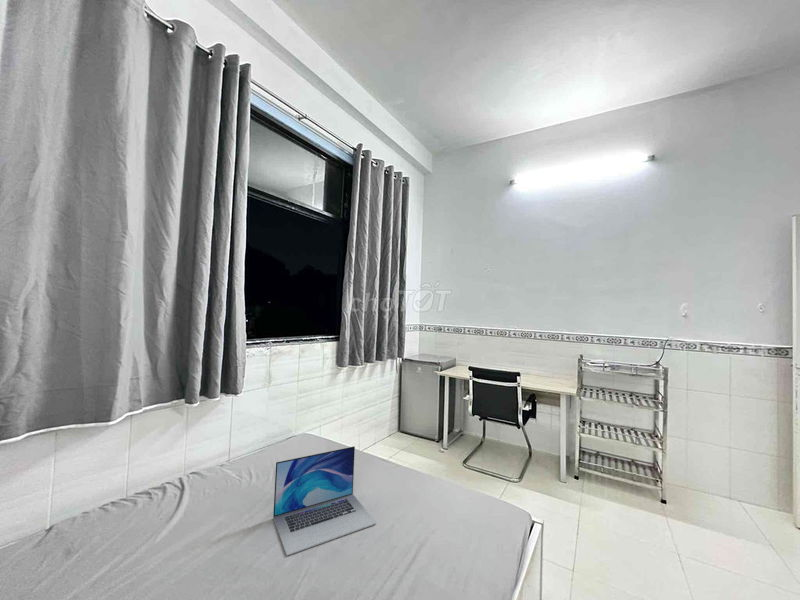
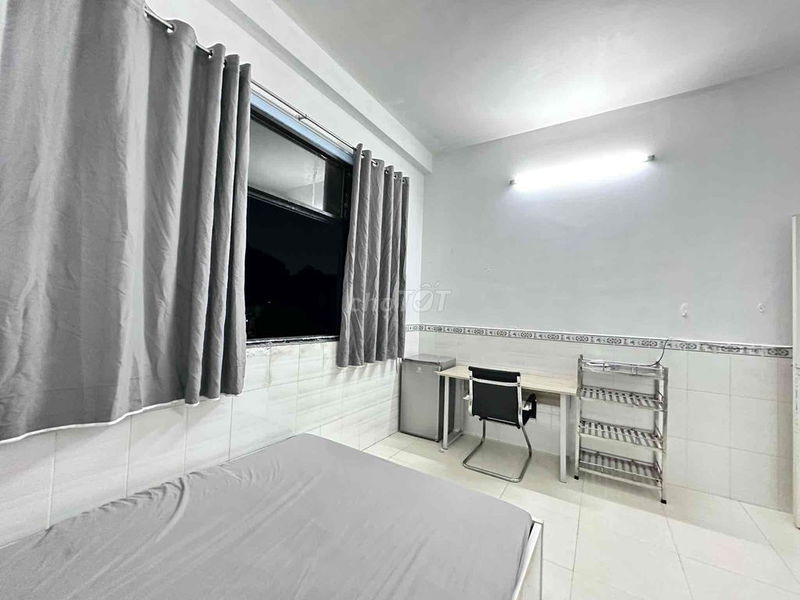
- laptop (325, 492)
